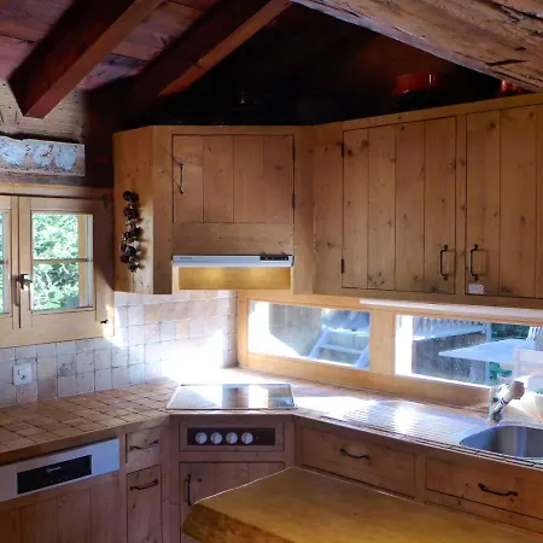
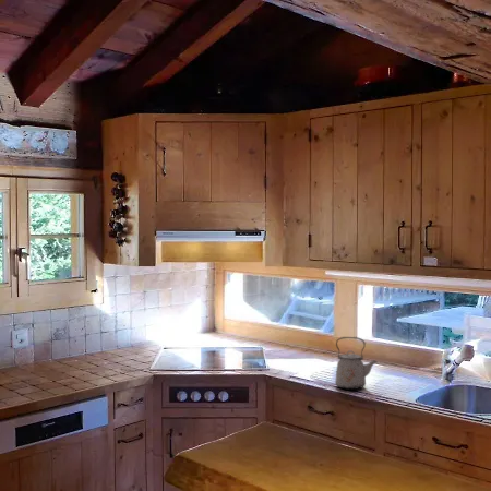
+ kettle (356, 362)
